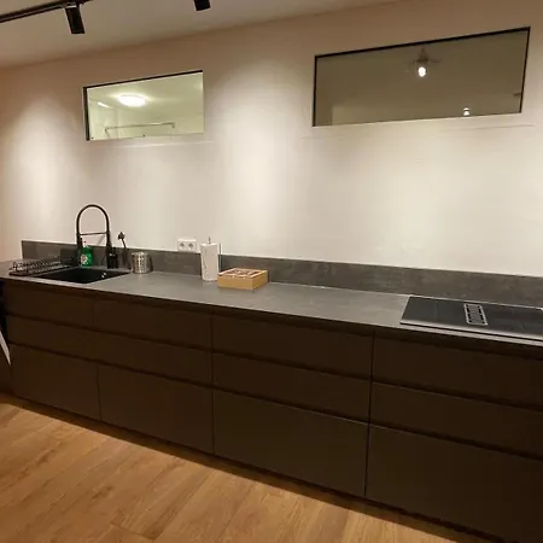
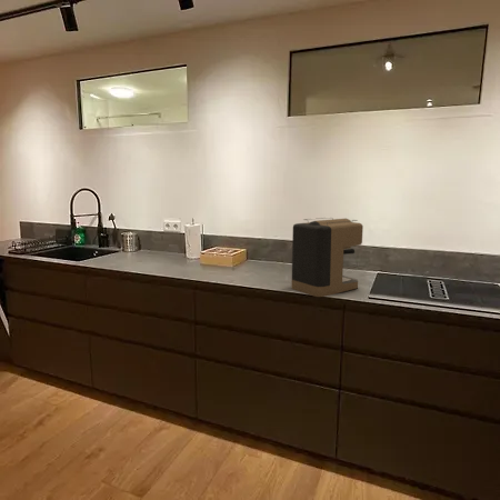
+ coffee maker (327, 252)
